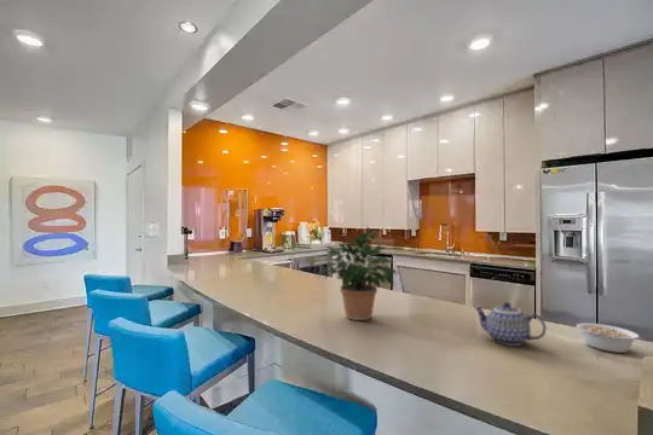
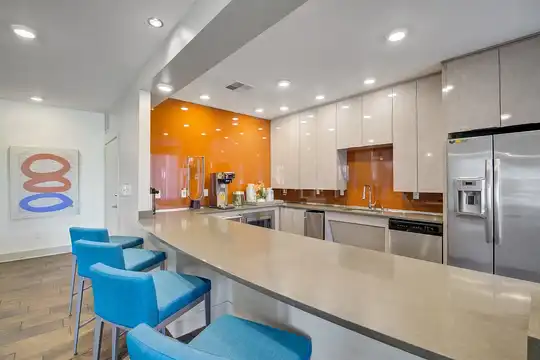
- potted plant (353, 272)
- legume (608, 337)
- teapot (507, 321)
